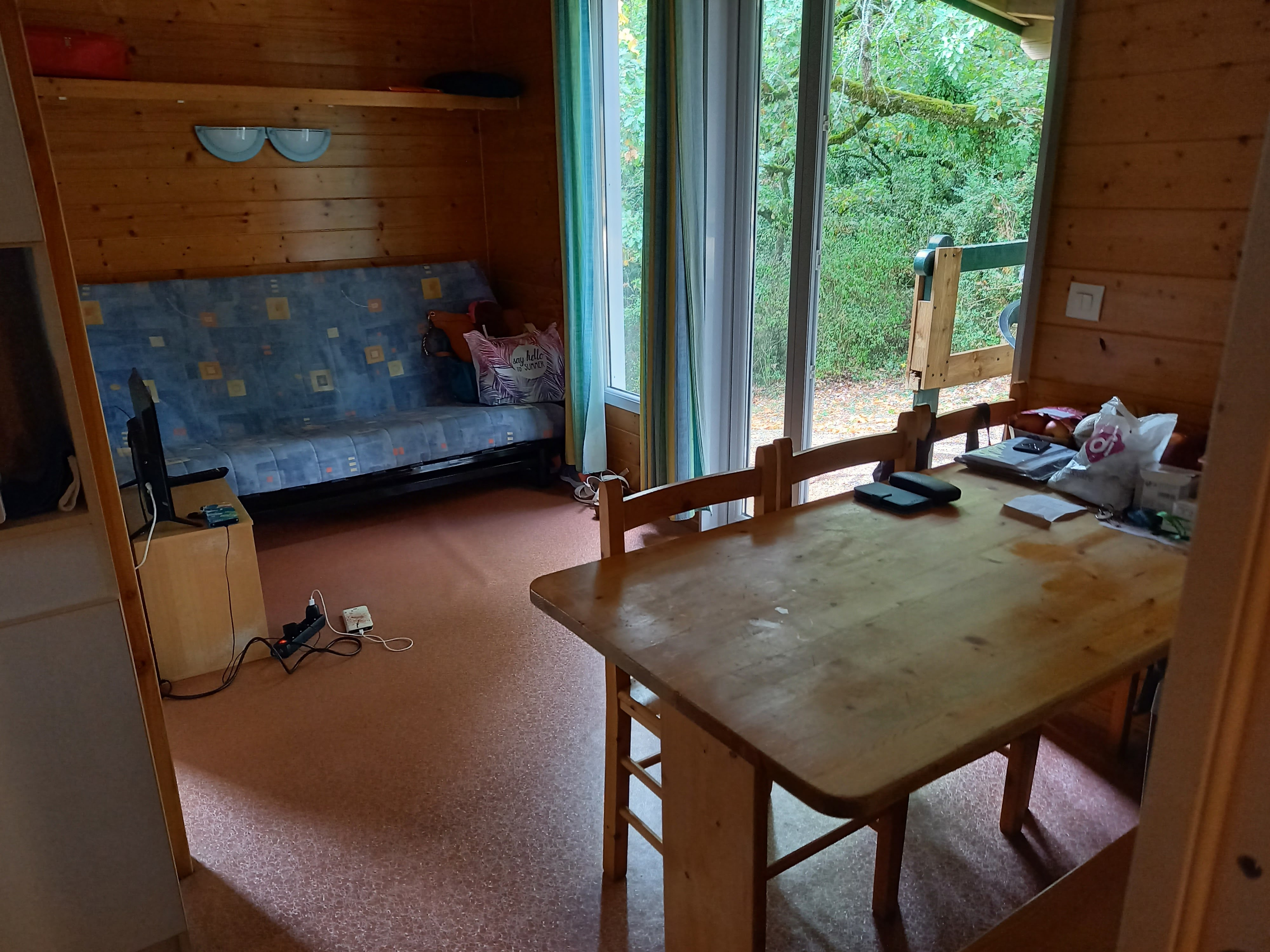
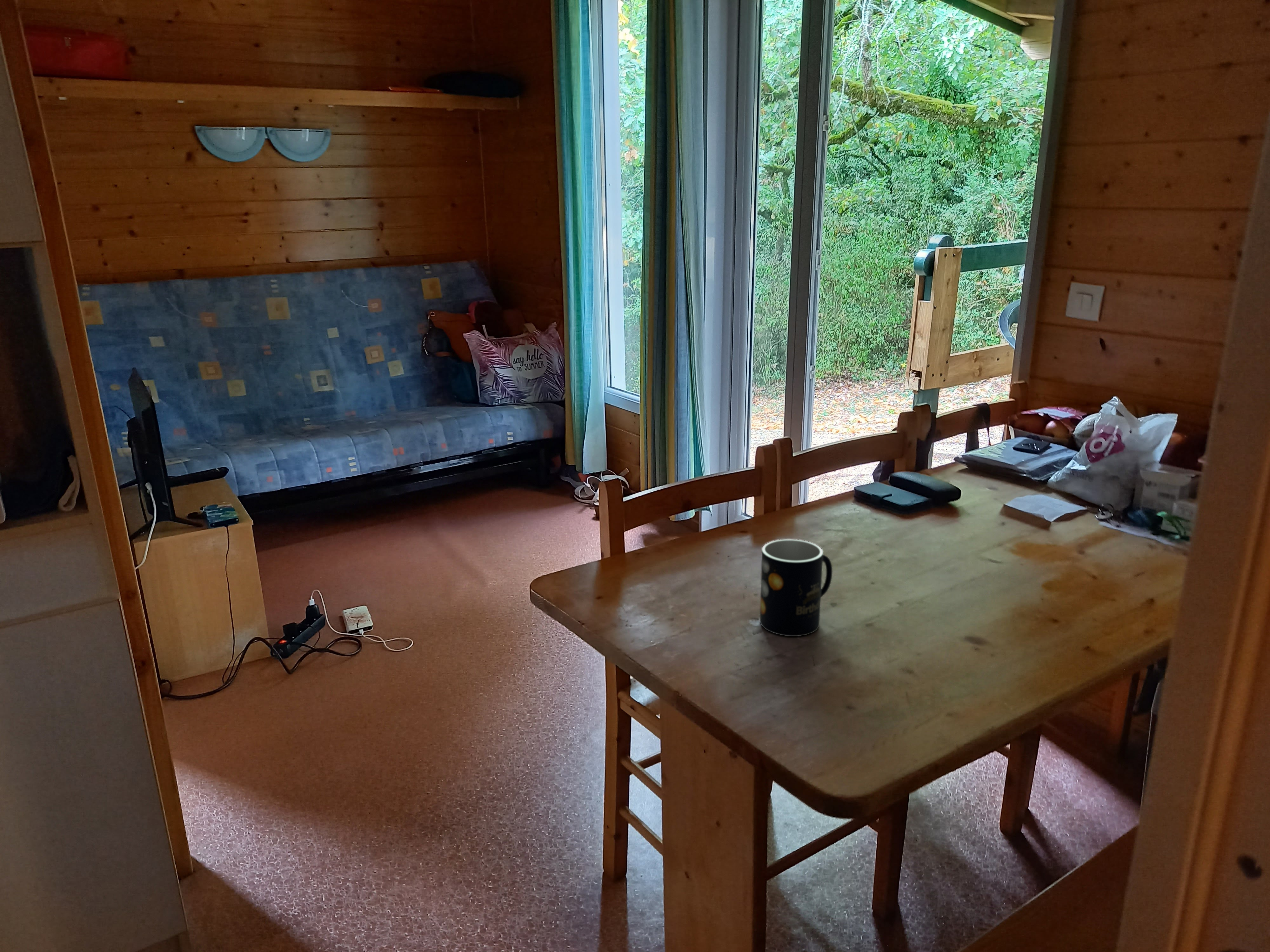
+ mug (797, 584)
